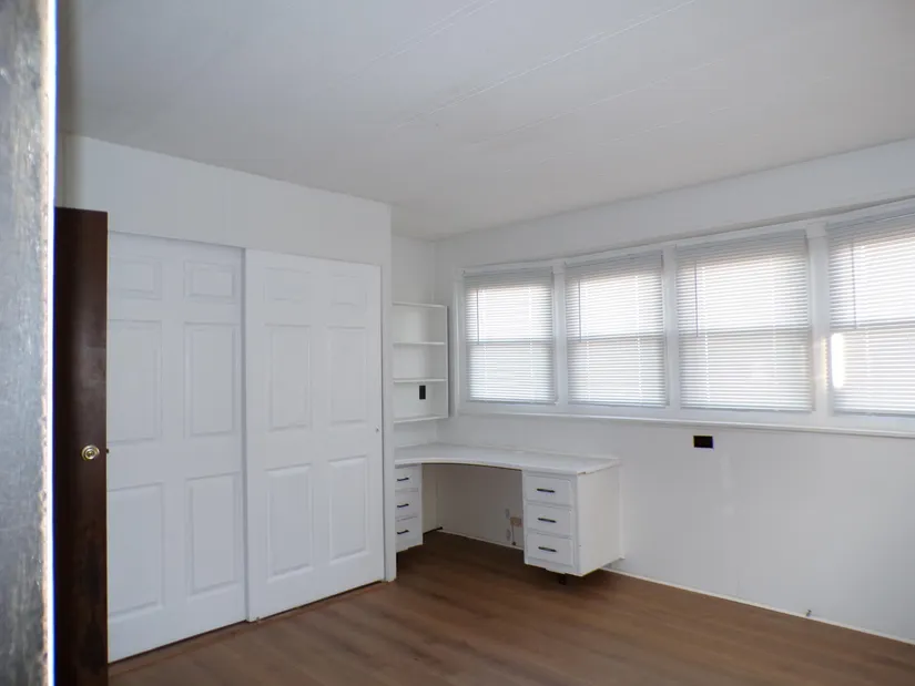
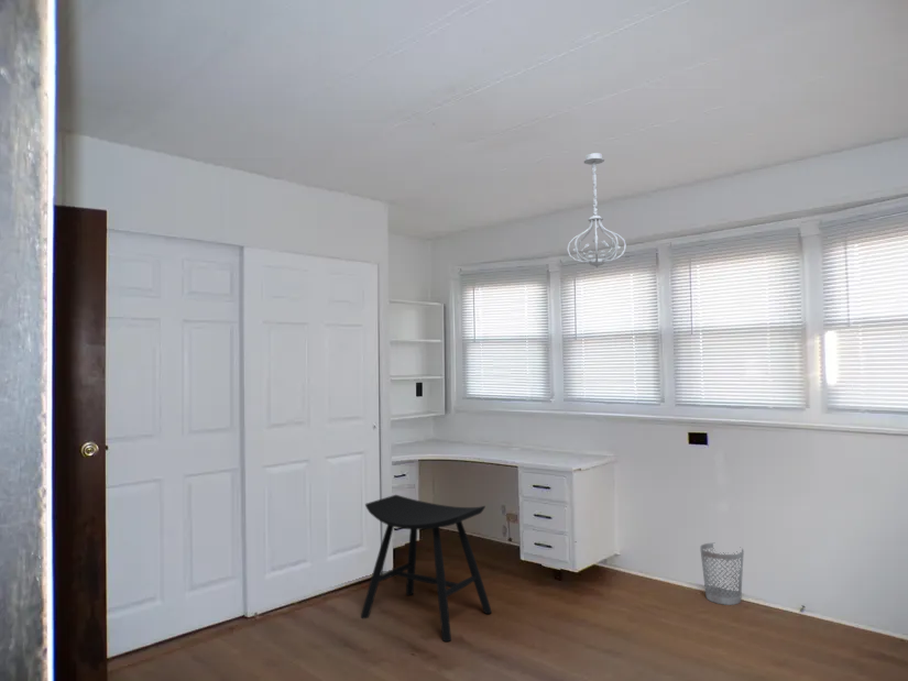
+ wastebasket (721, 572)
+ ceiling light fixture (594, 211)
+ stool (435, 559)
